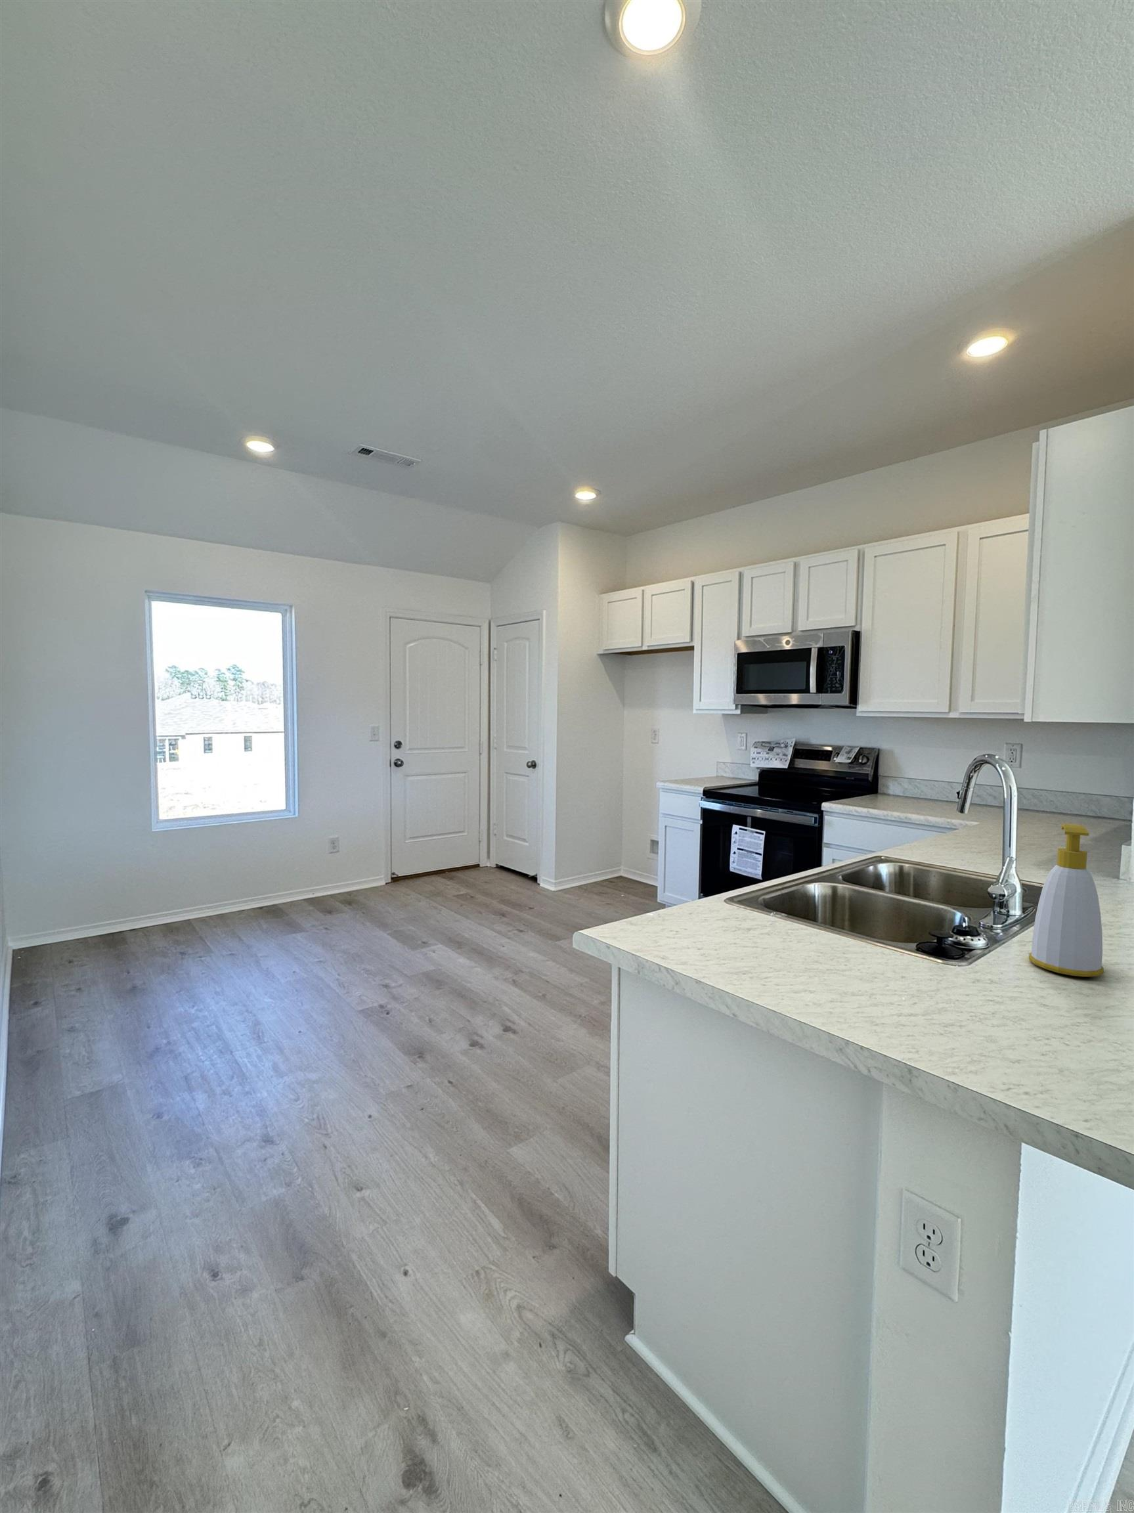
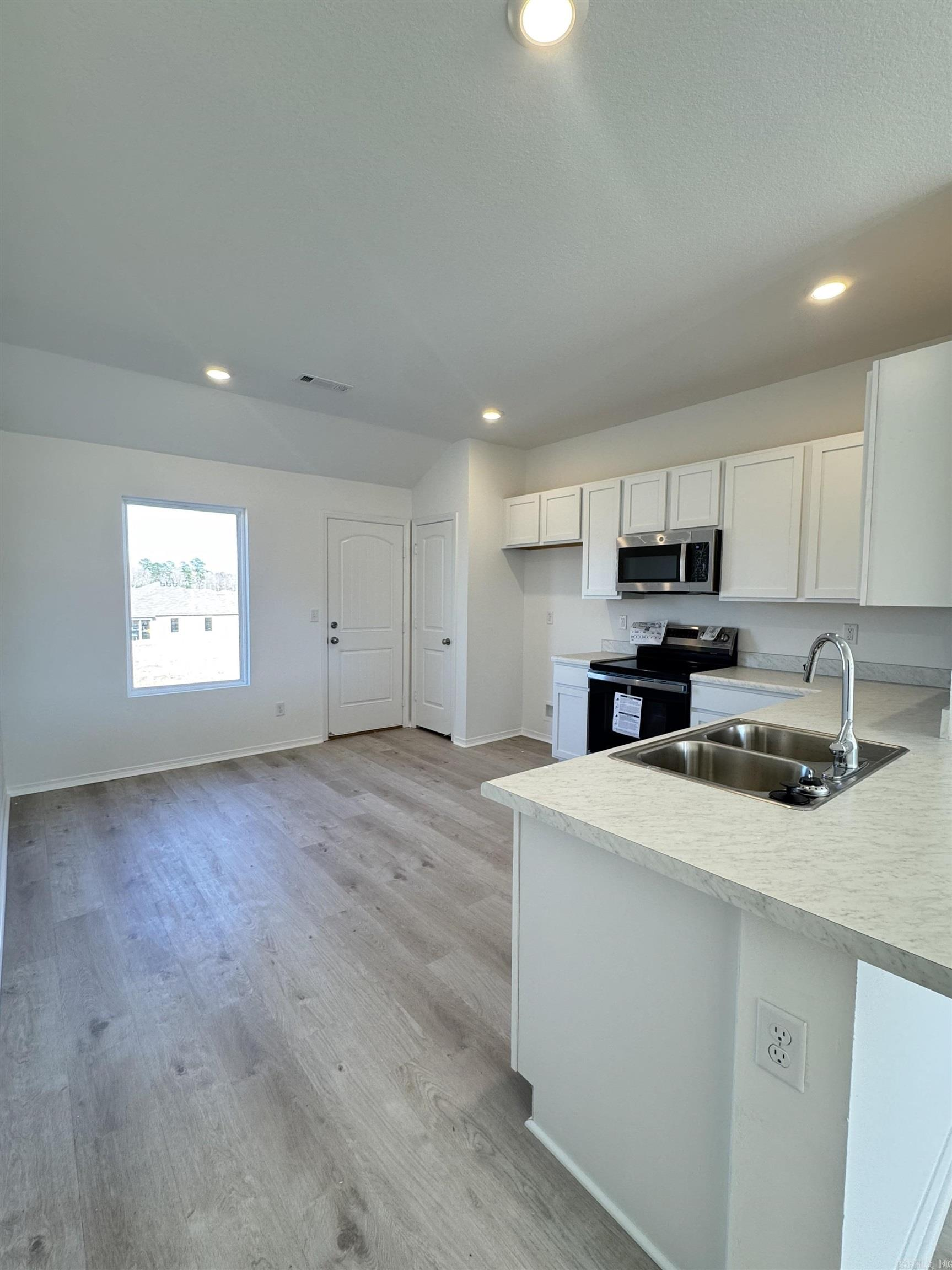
- soap bottle (1068, 896)
